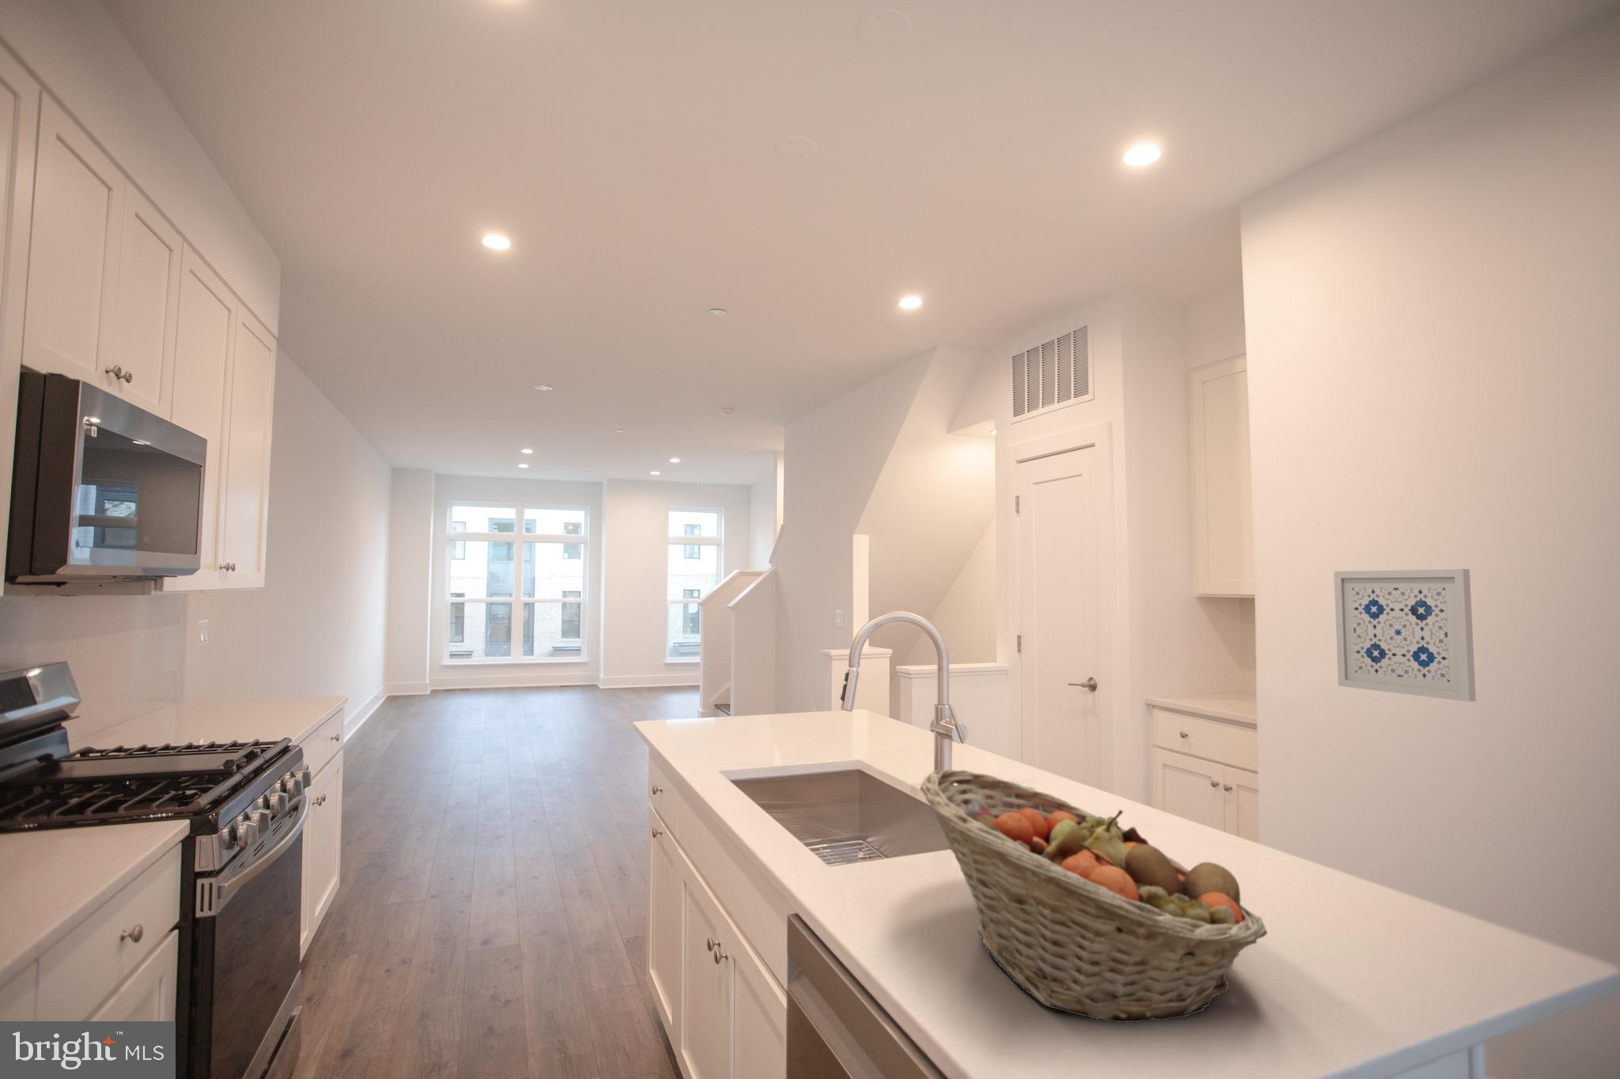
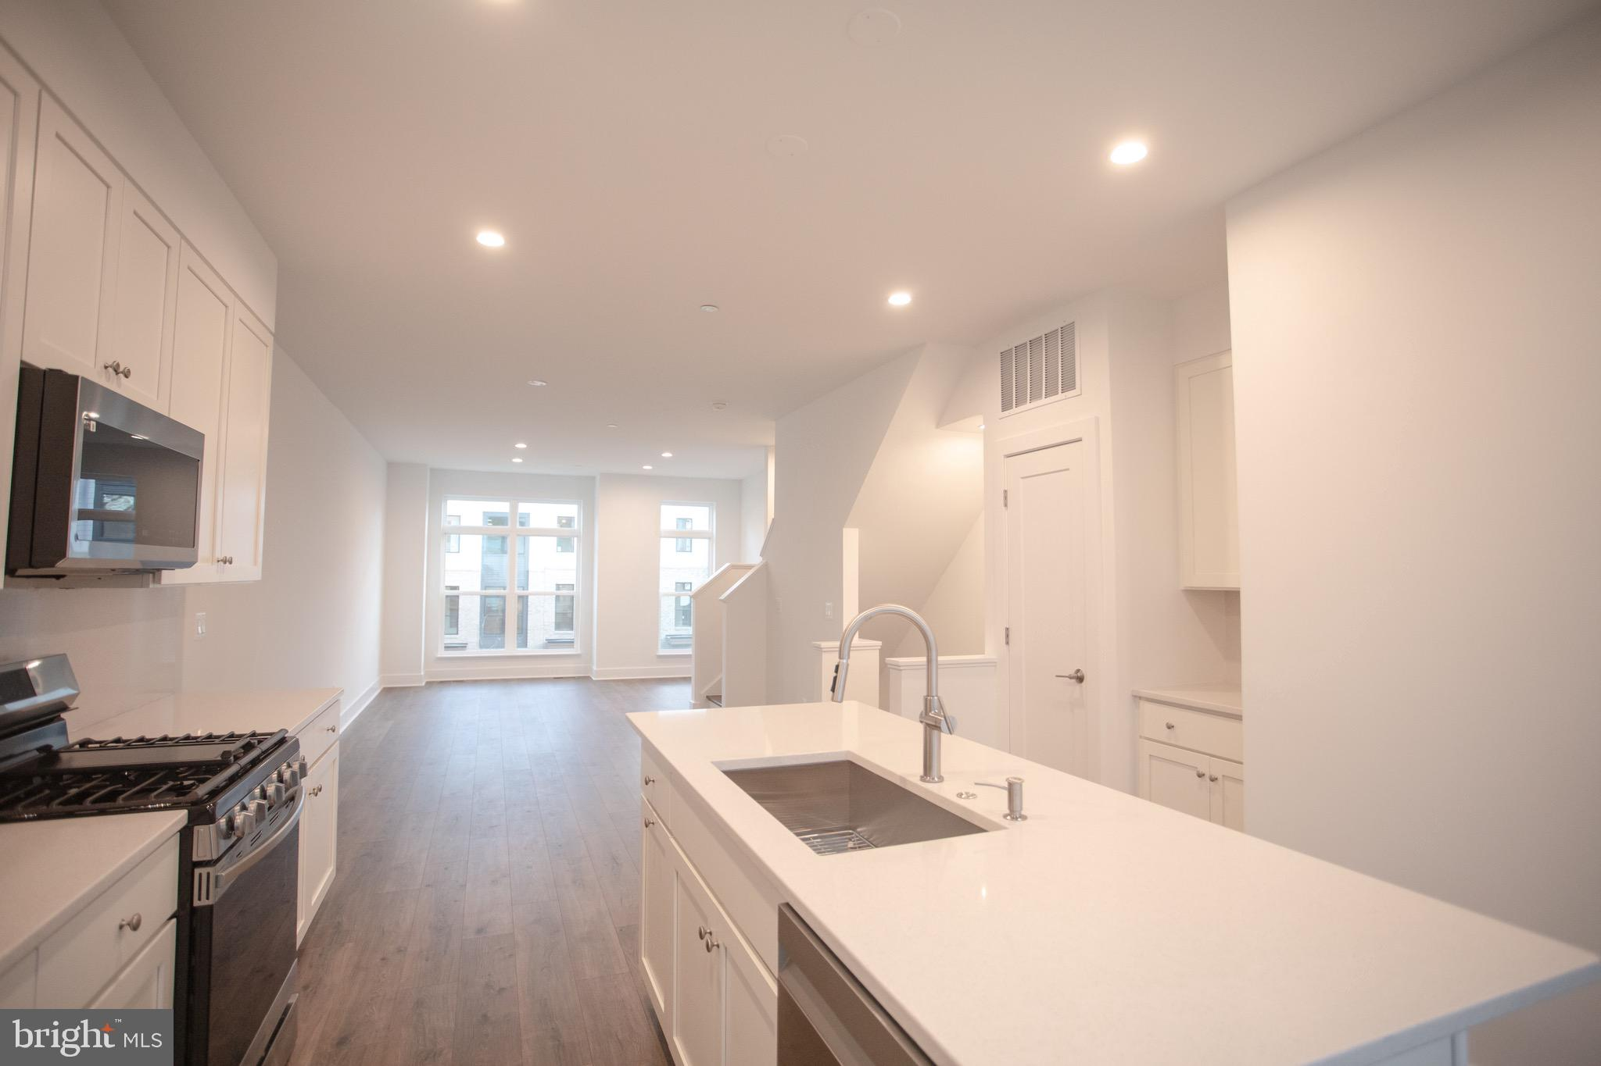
- wall art (1400, 631)
- fruit basket (1073, 871)
